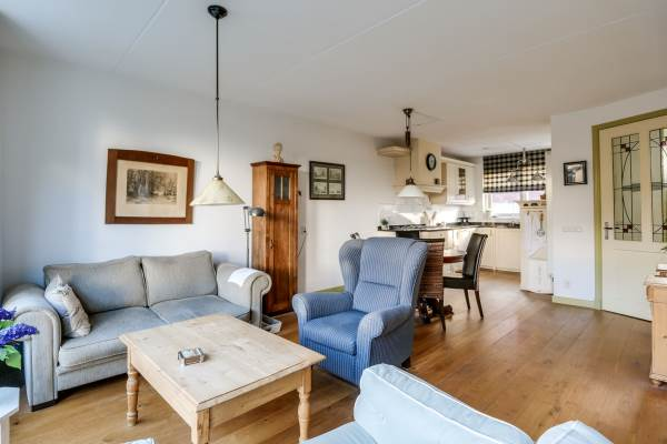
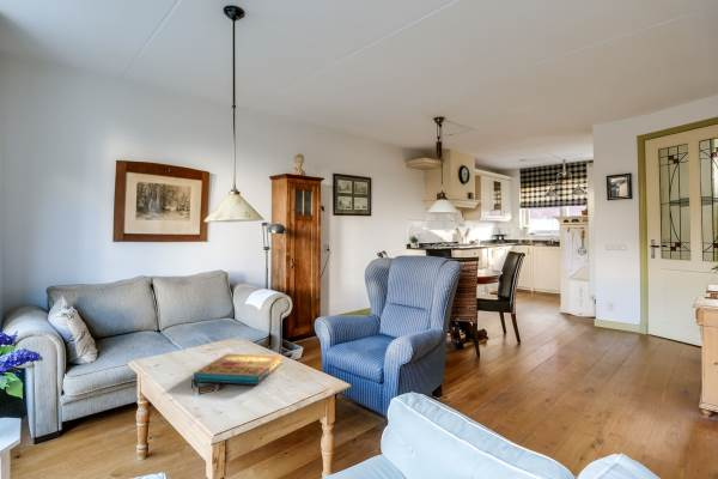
+ pizza box (241, 366)
